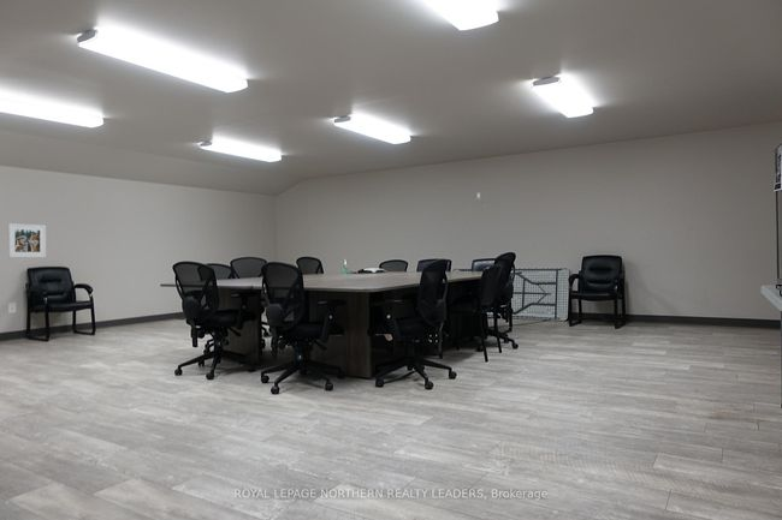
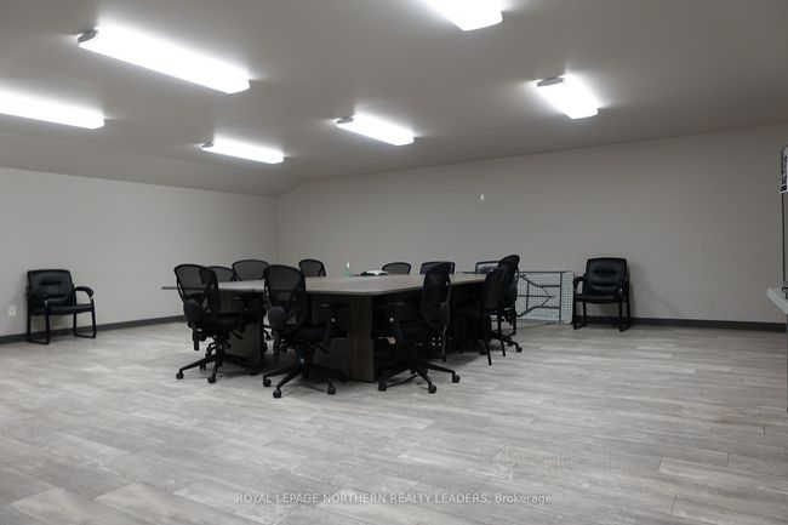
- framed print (26, 240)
